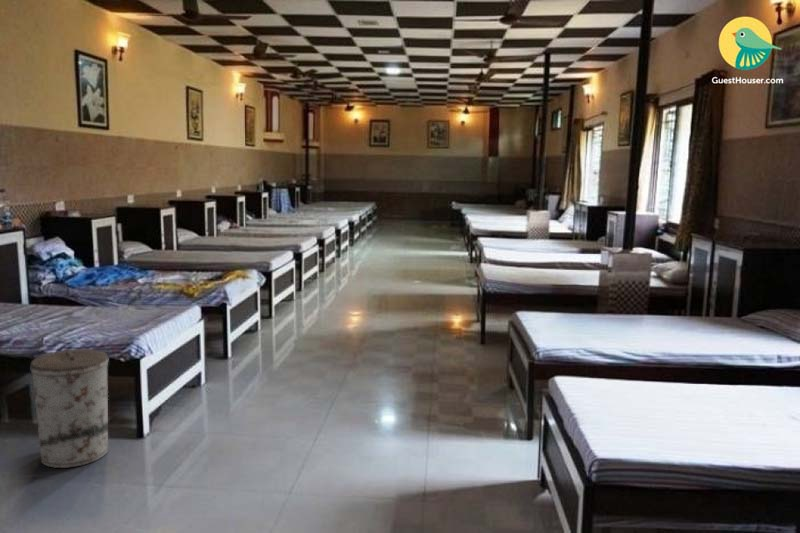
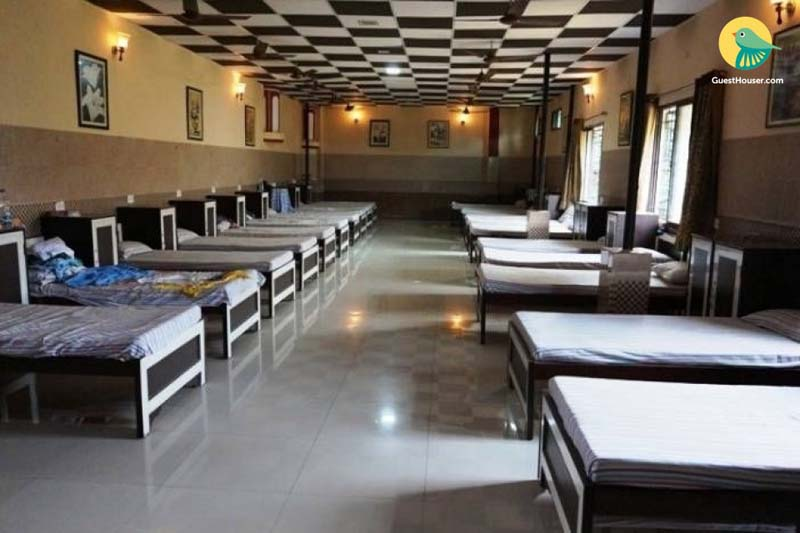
- trash can (72, 404)
